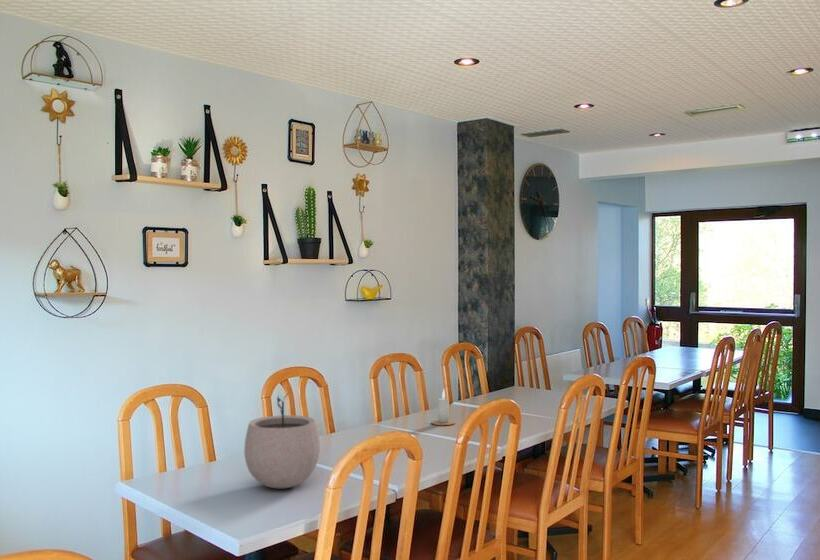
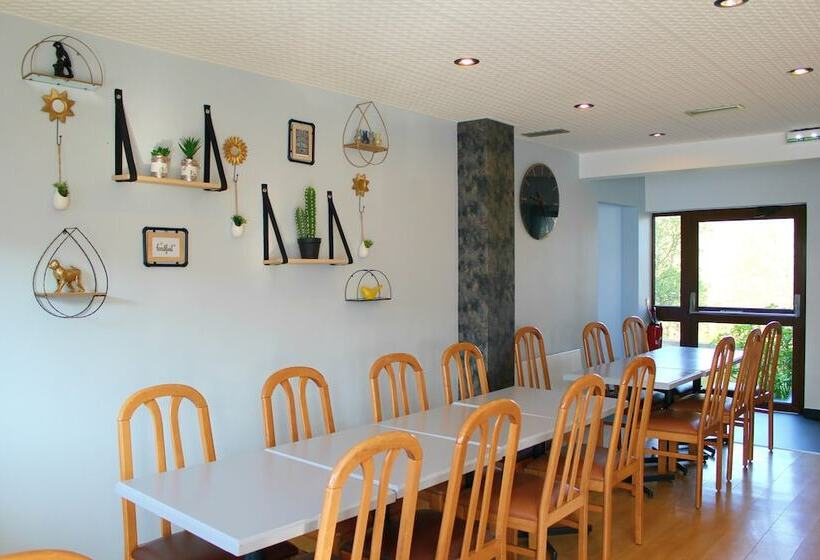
- candle (443, 405)
- plant pot (282, 439)
